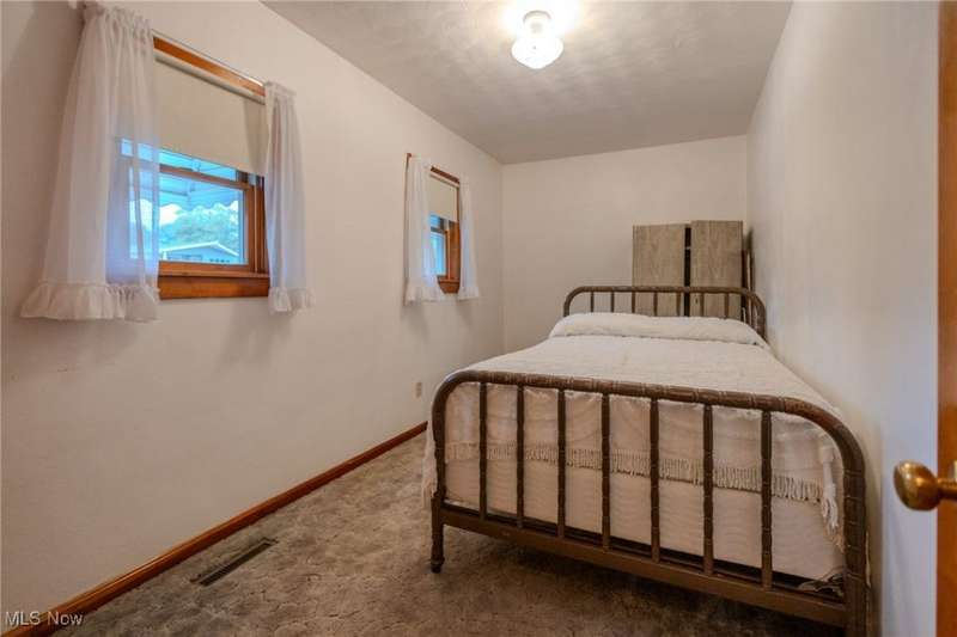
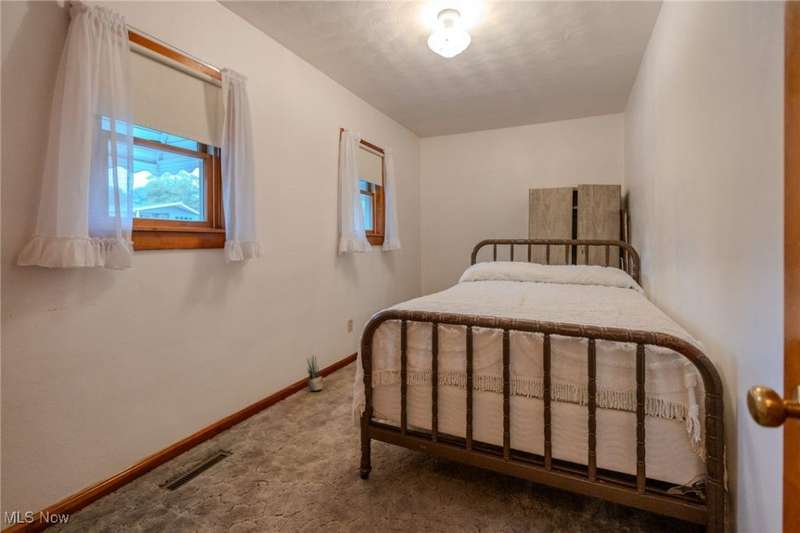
+ potted plant (313, 371)
